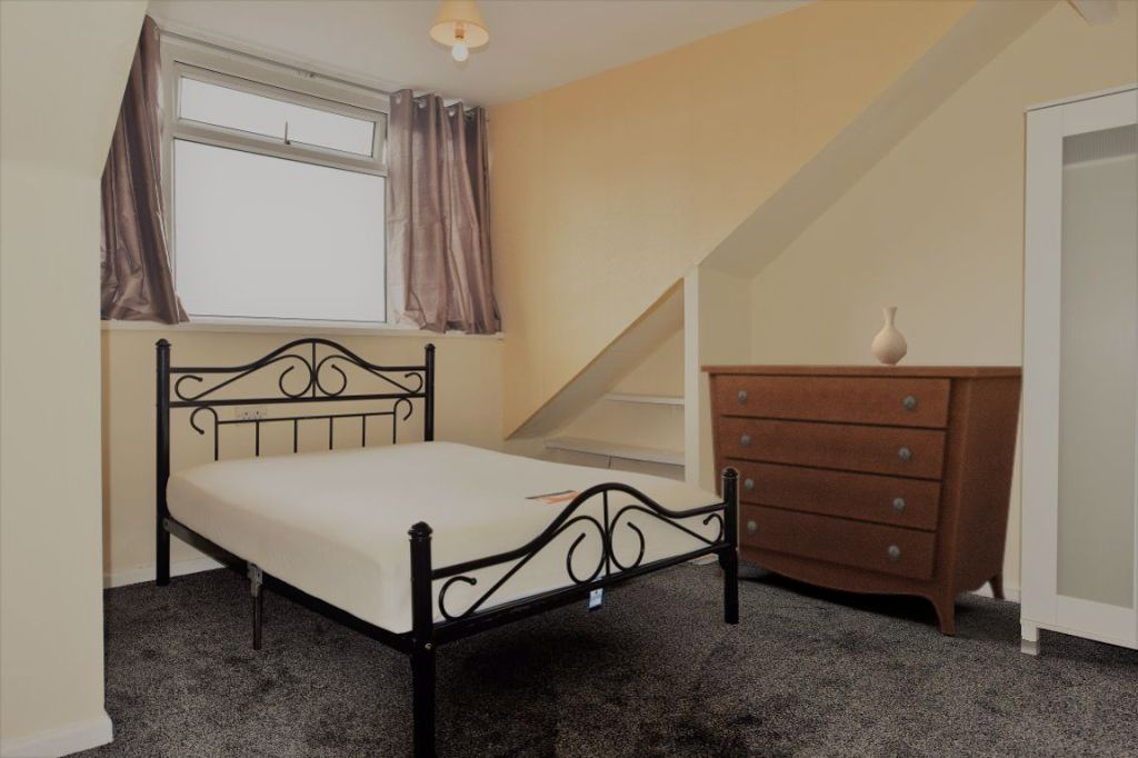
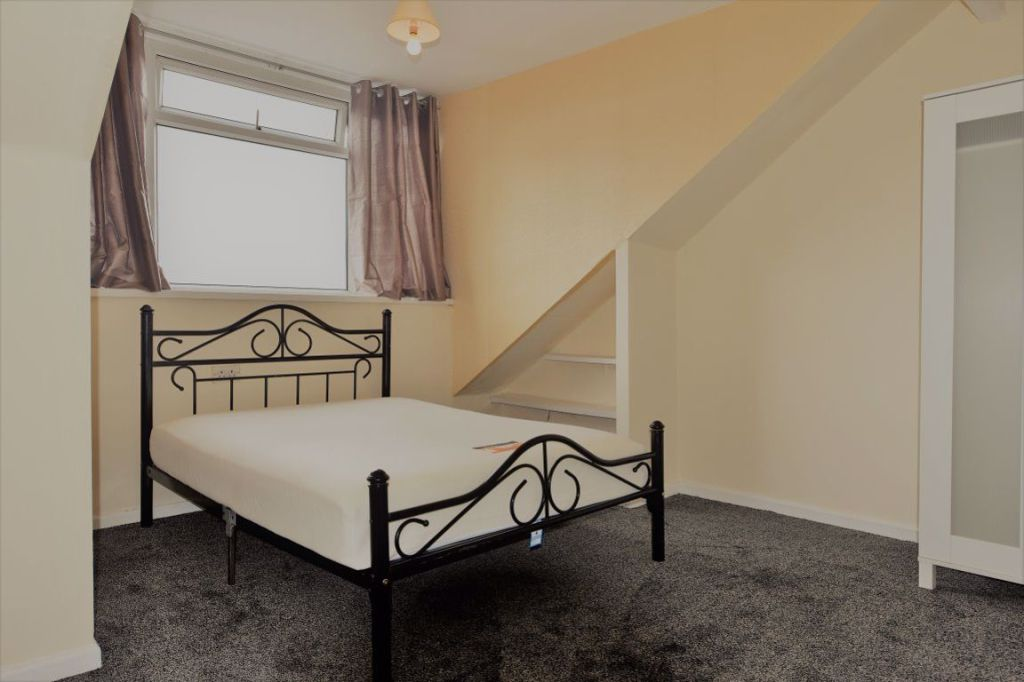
- dresser (855, 477)
- vase (889, 336)
